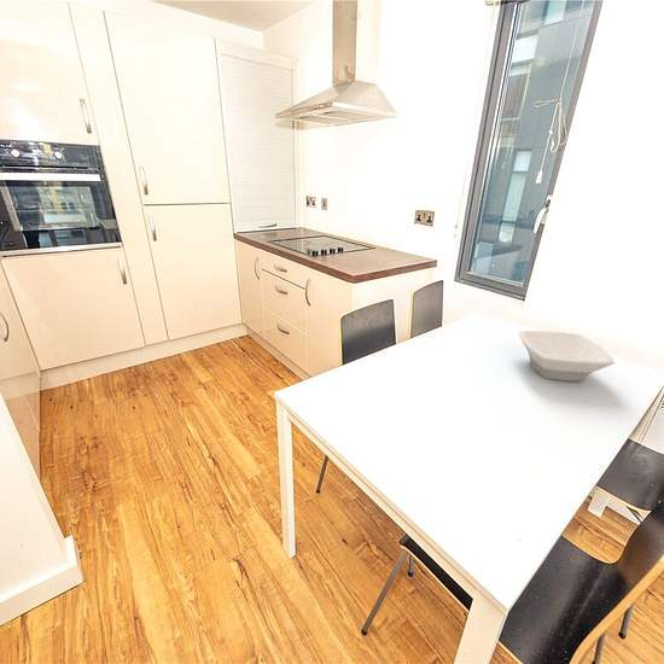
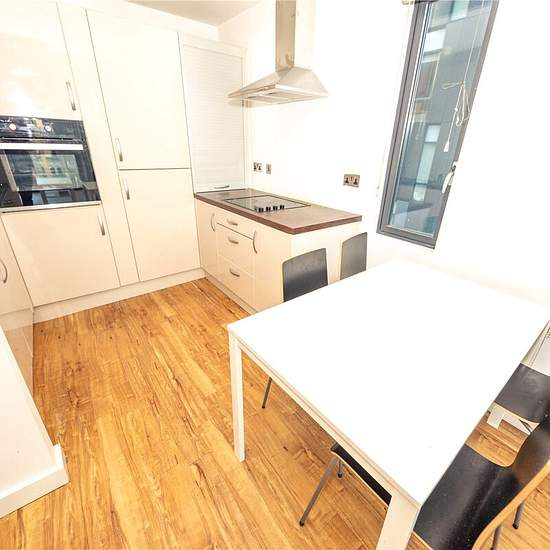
- bowl (558, 357)
